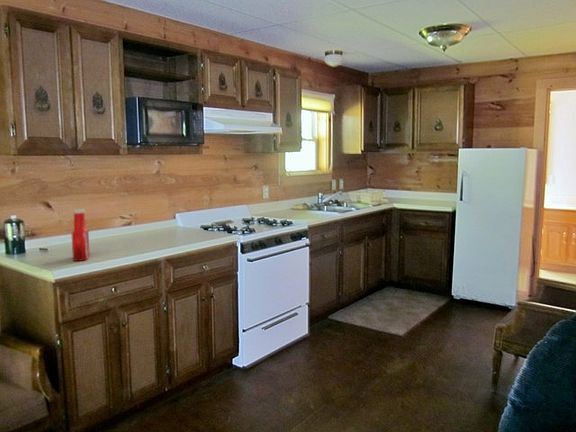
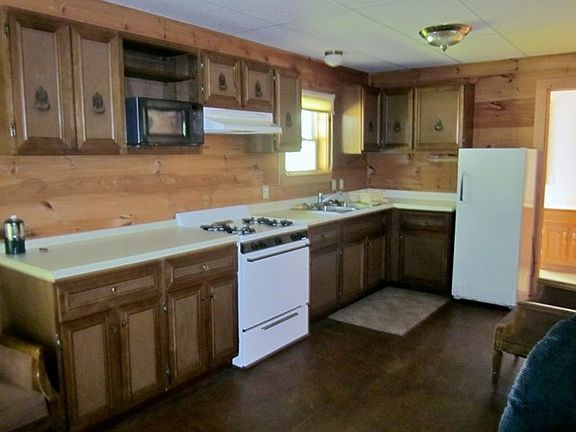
- soap bottle (80, 233)
